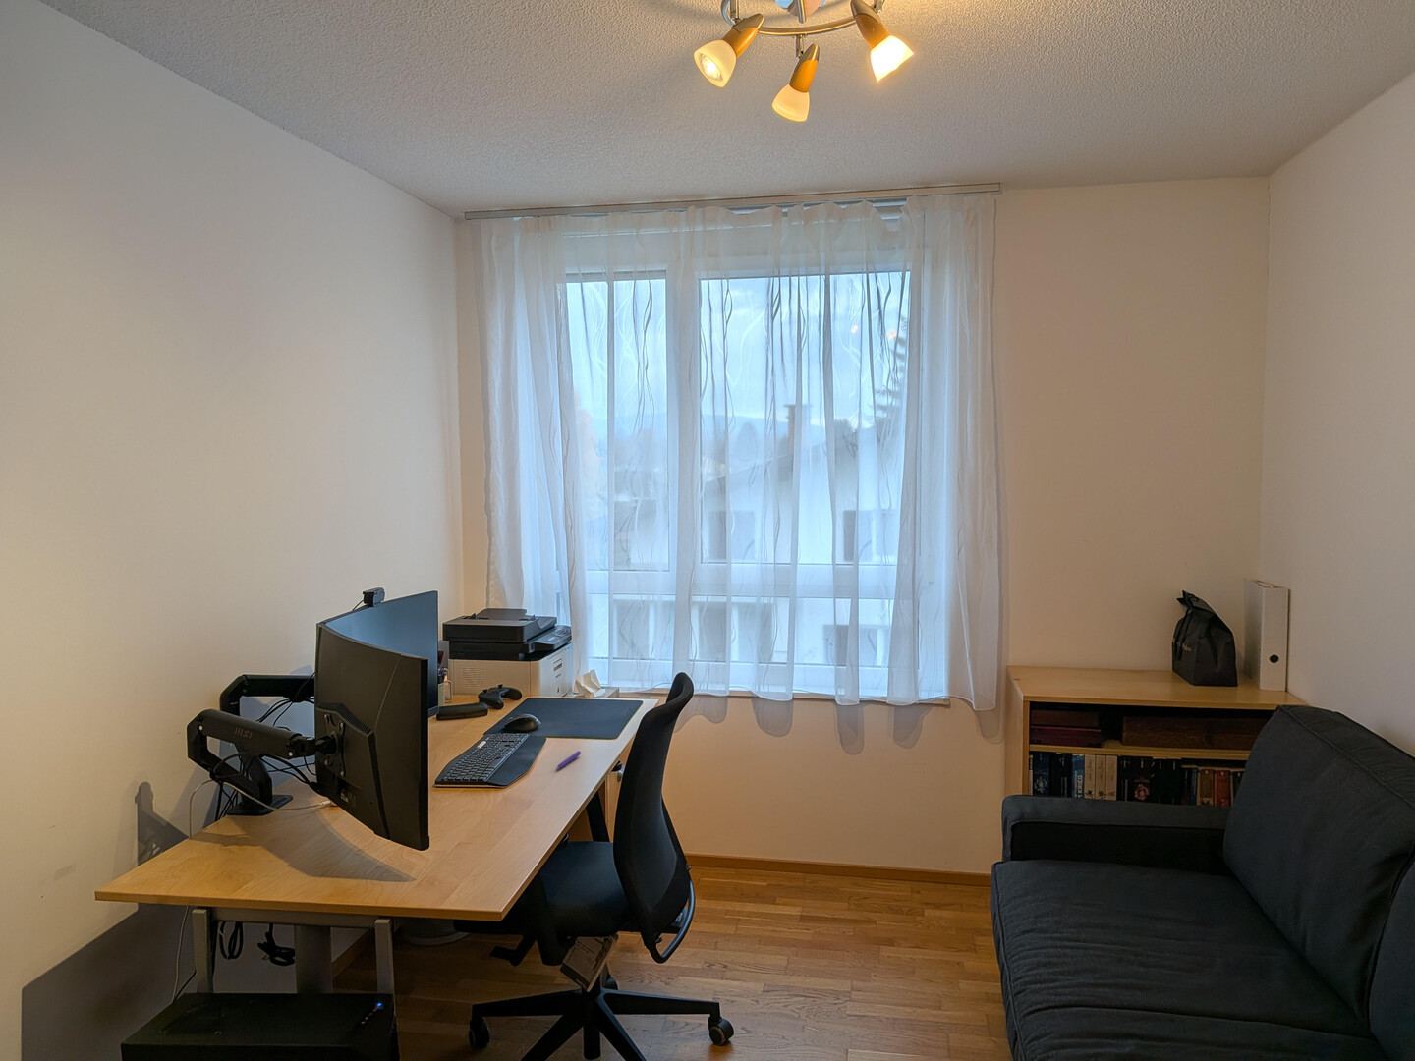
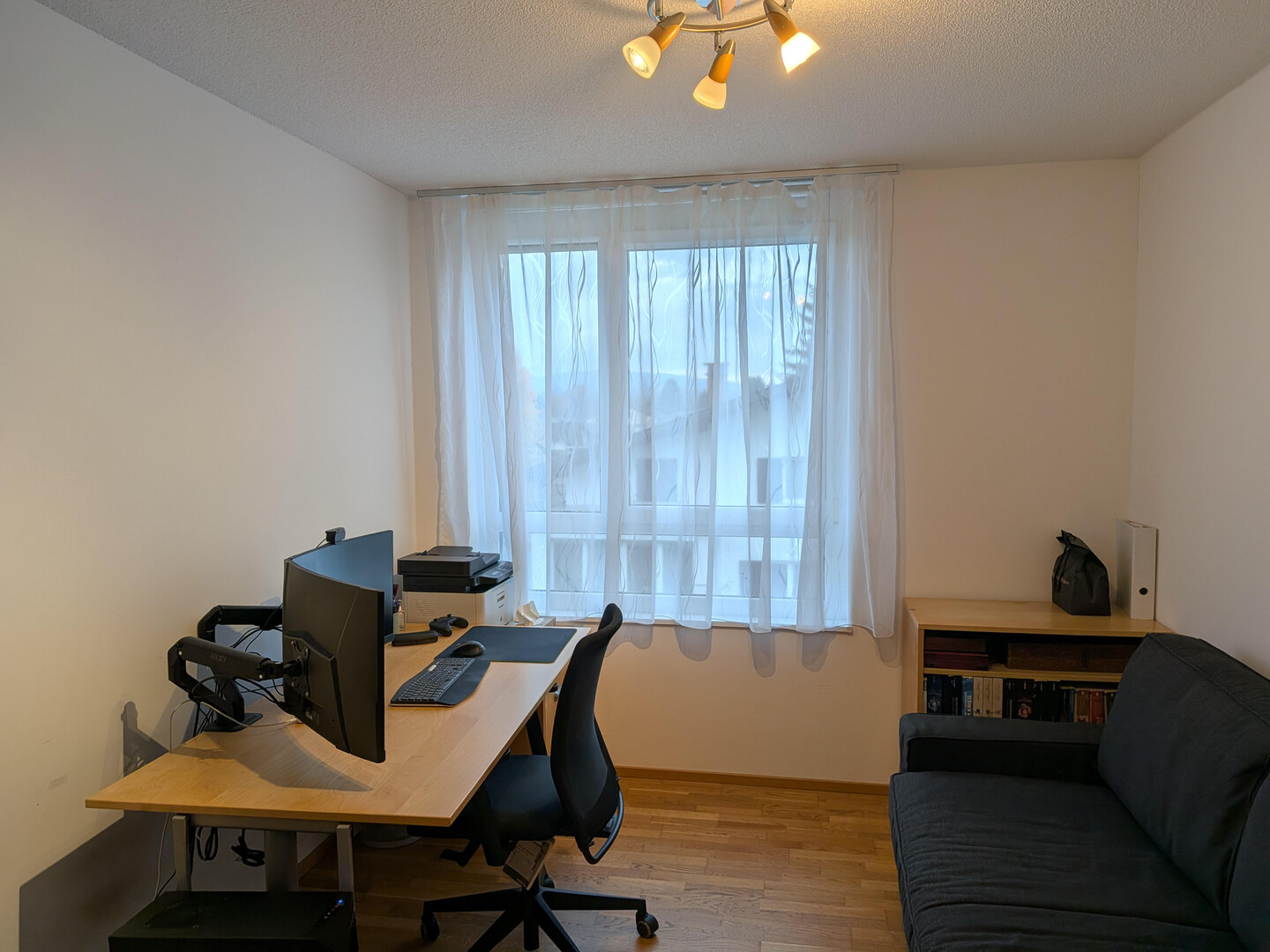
- pen (568, 759)
